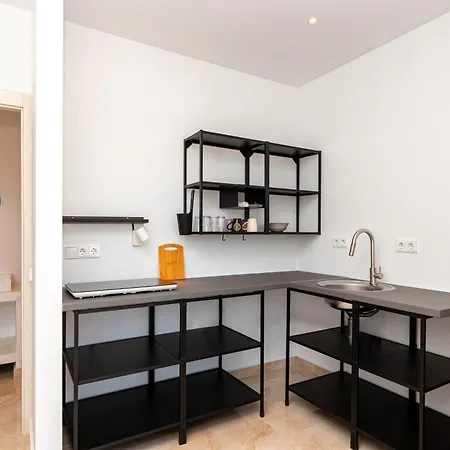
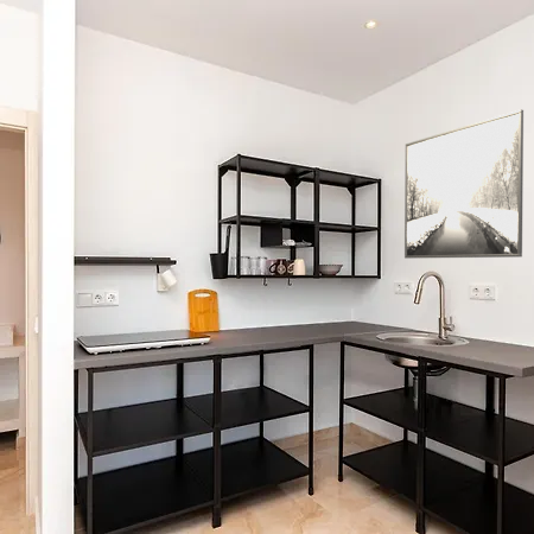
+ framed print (456, 193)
